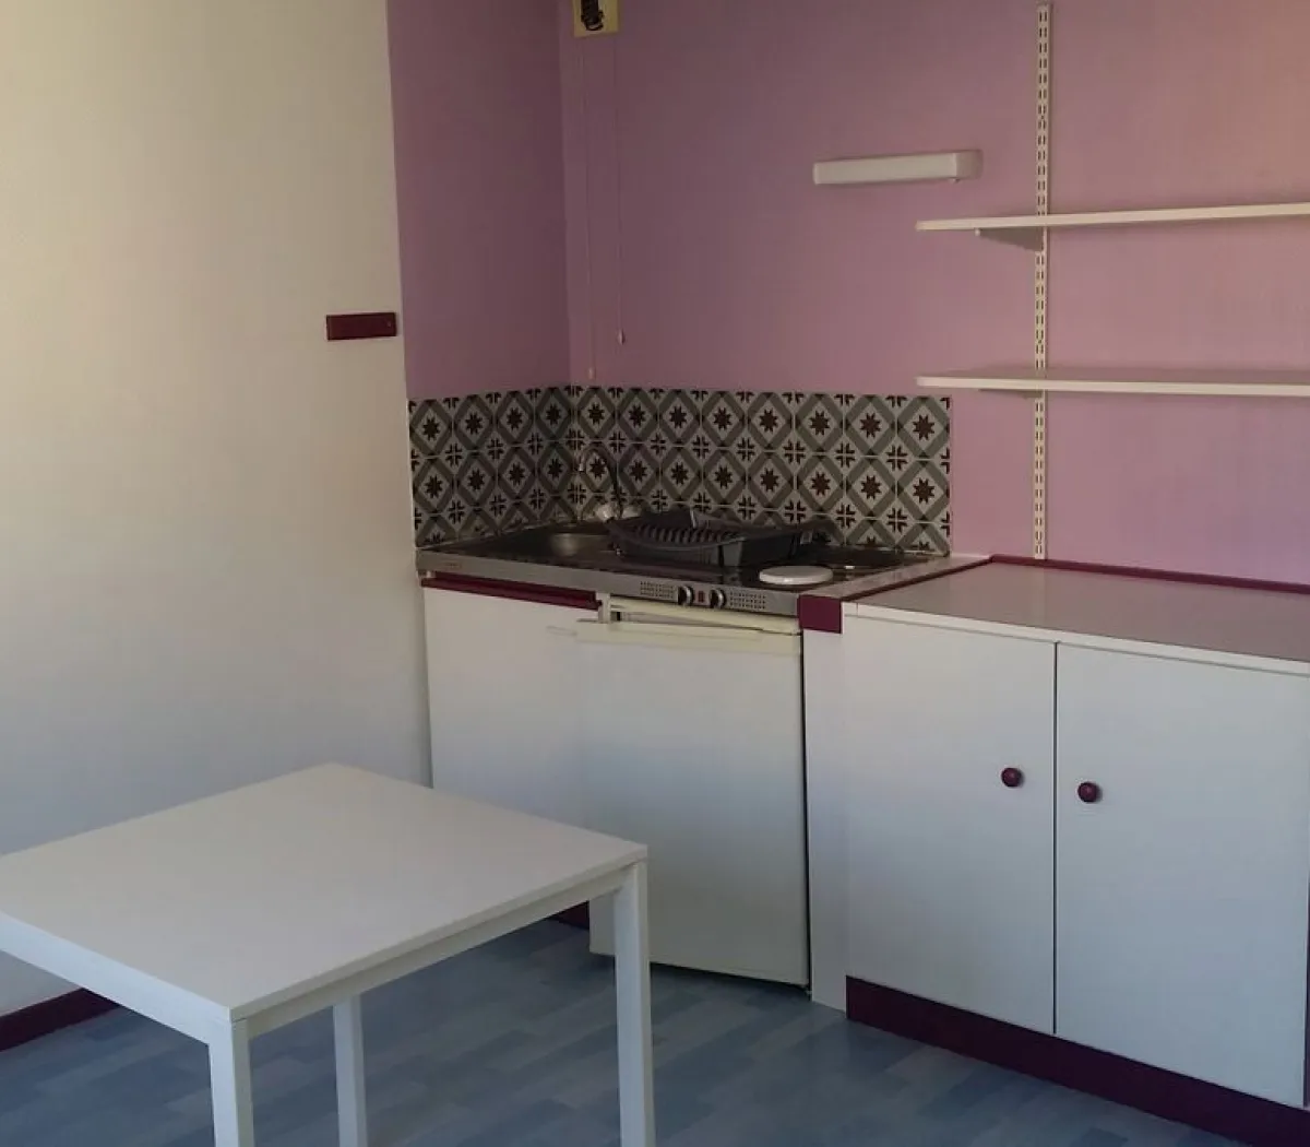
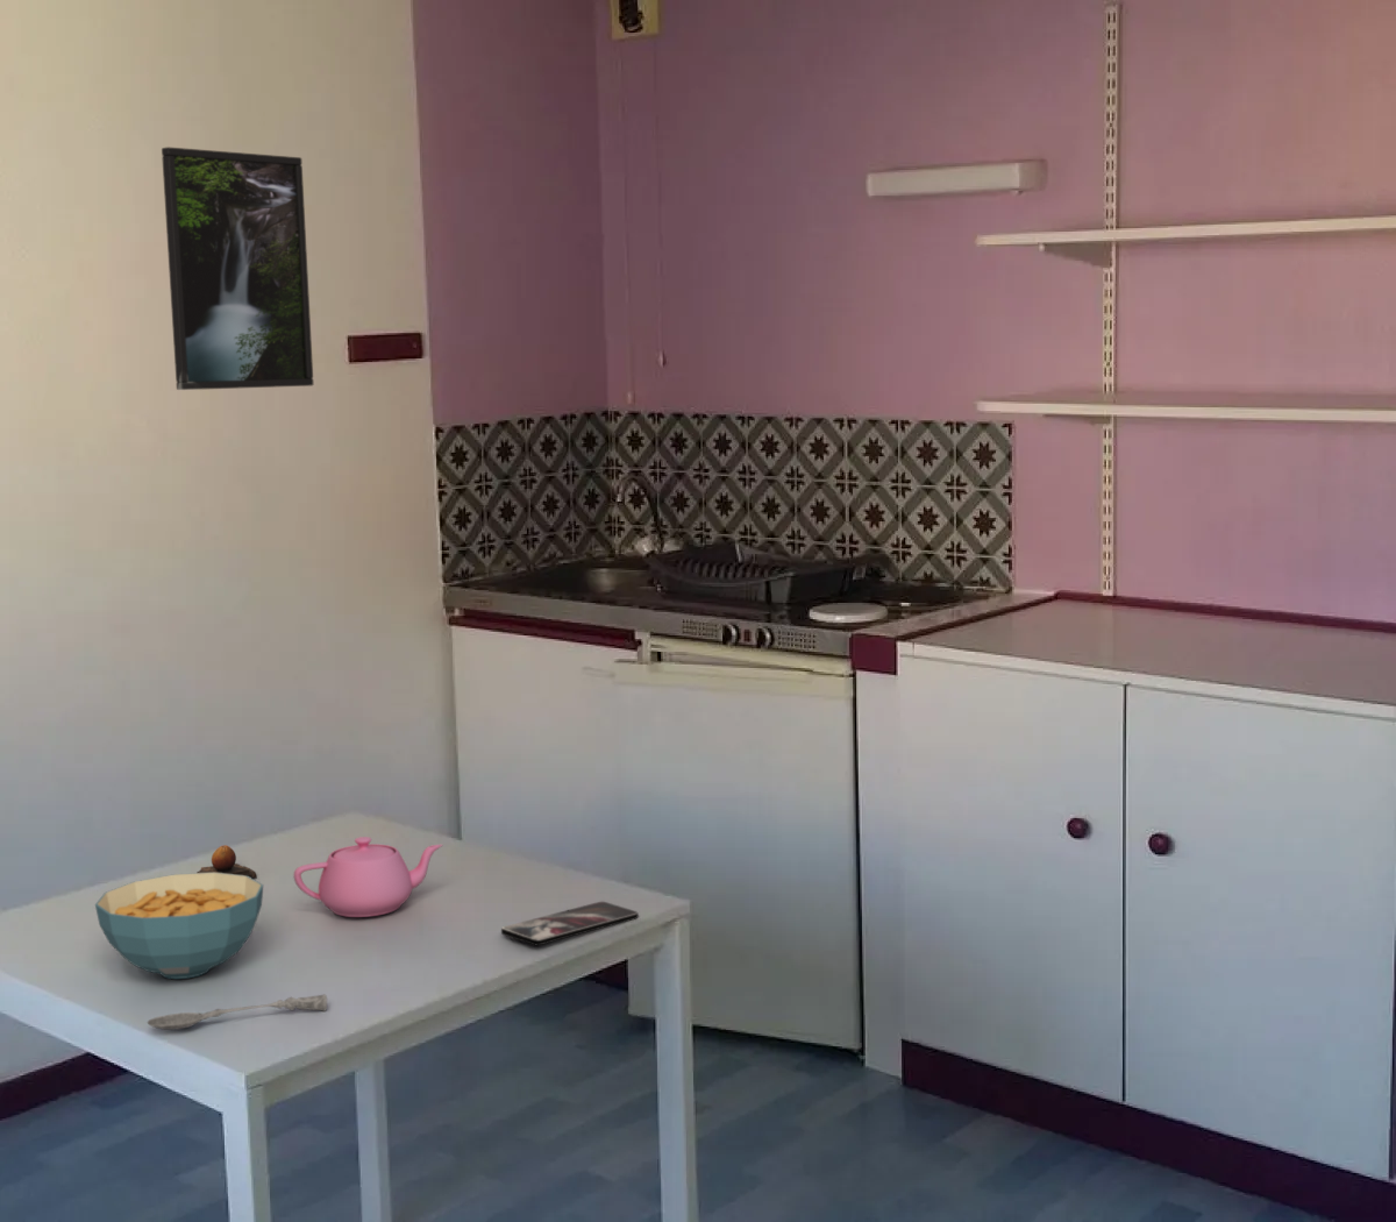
+ teapot (369, 873)
+ smartphone (570, 923)
+ orange (224, 861)
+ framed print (240, 271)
+ soupspoon (236, 1011)
+ cereal bowl (183, 932)
